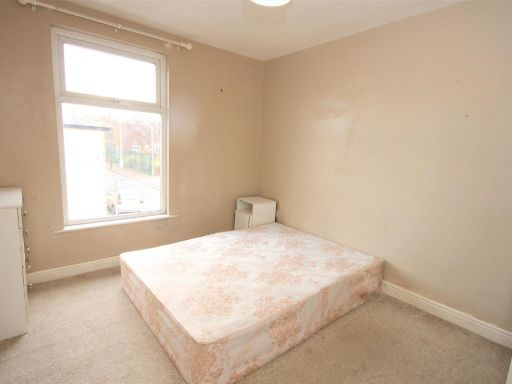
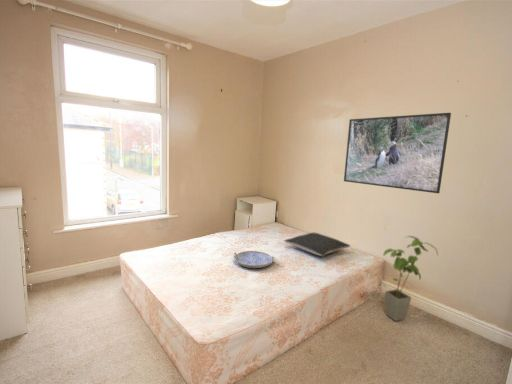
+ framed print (389, 152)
+ house plant (407, 277)
+ pillow (317, 243)
+ serving tray (253, 258)
